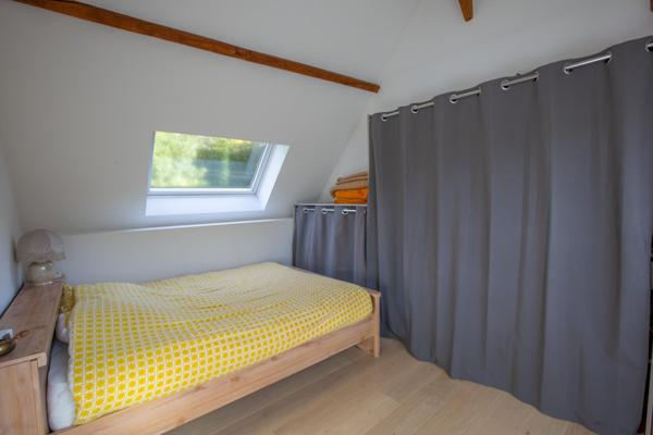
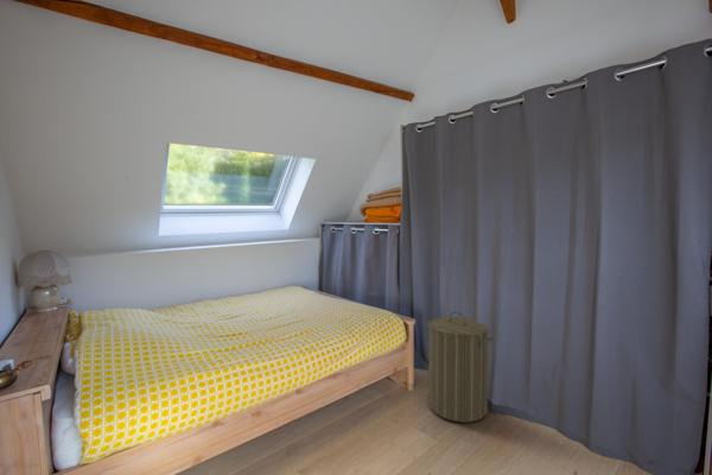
+ laundry hamper (457, 359)
